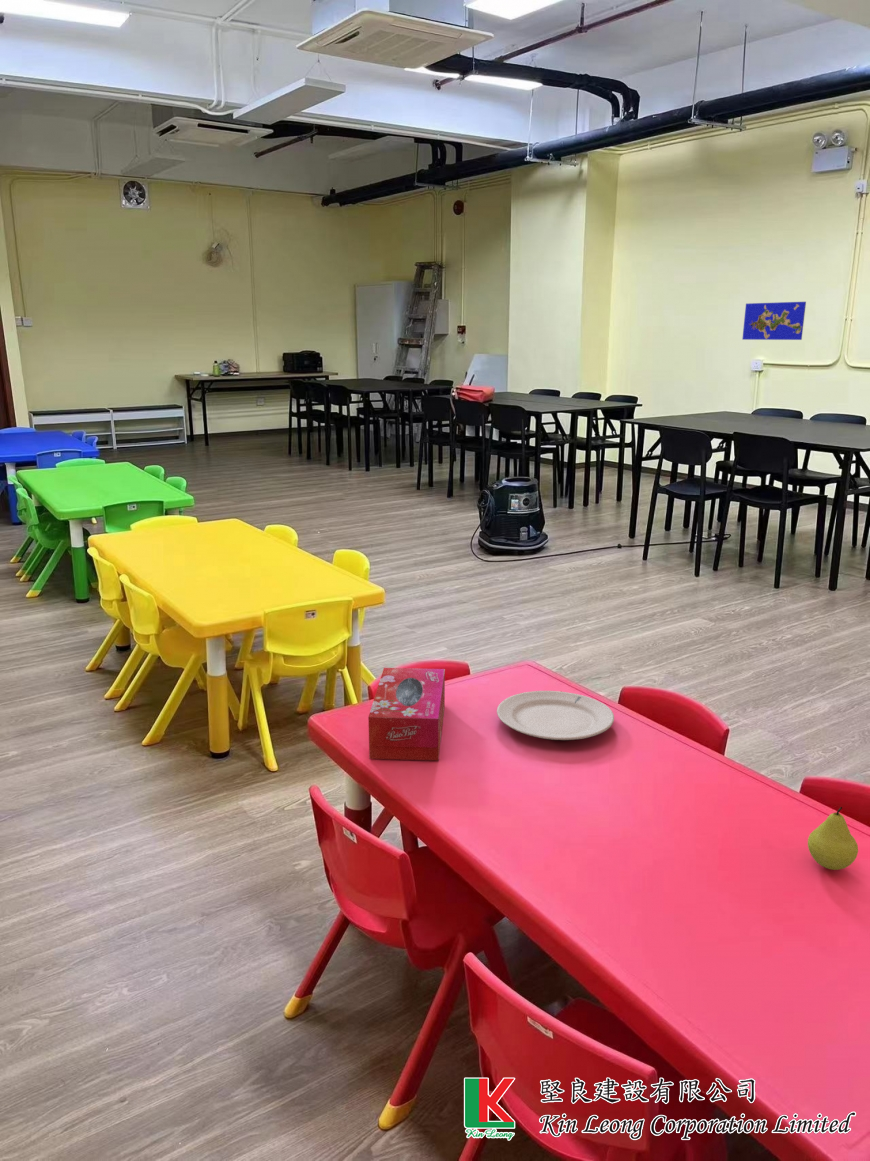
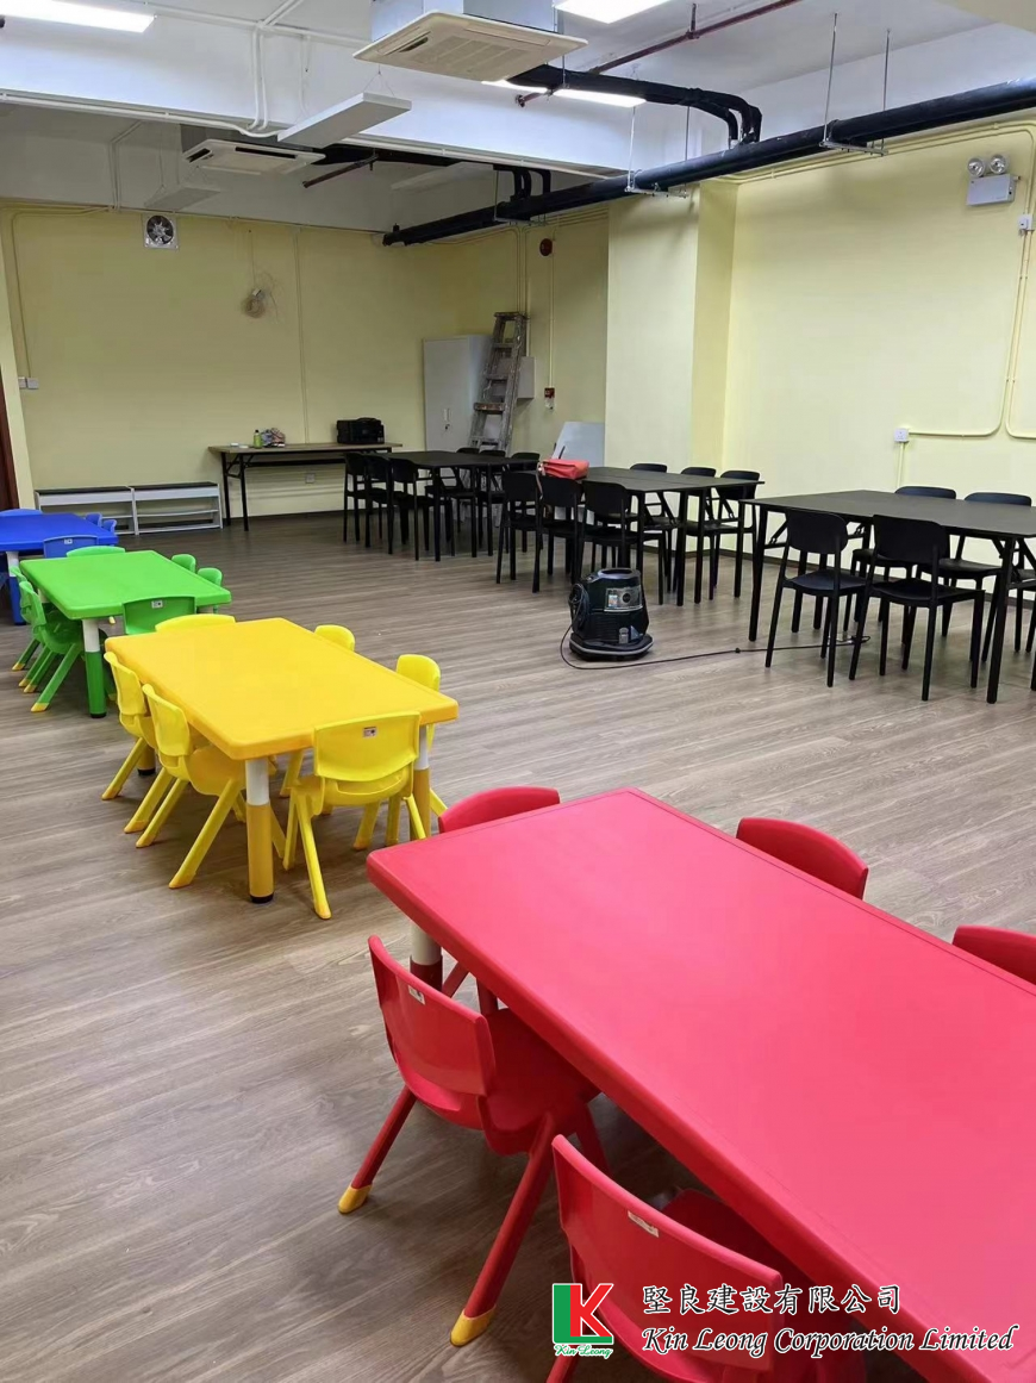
- world map (772, 321)
- tissue box (409, 711)
- fruit (834, 835)
- chinaware (554, 717)
